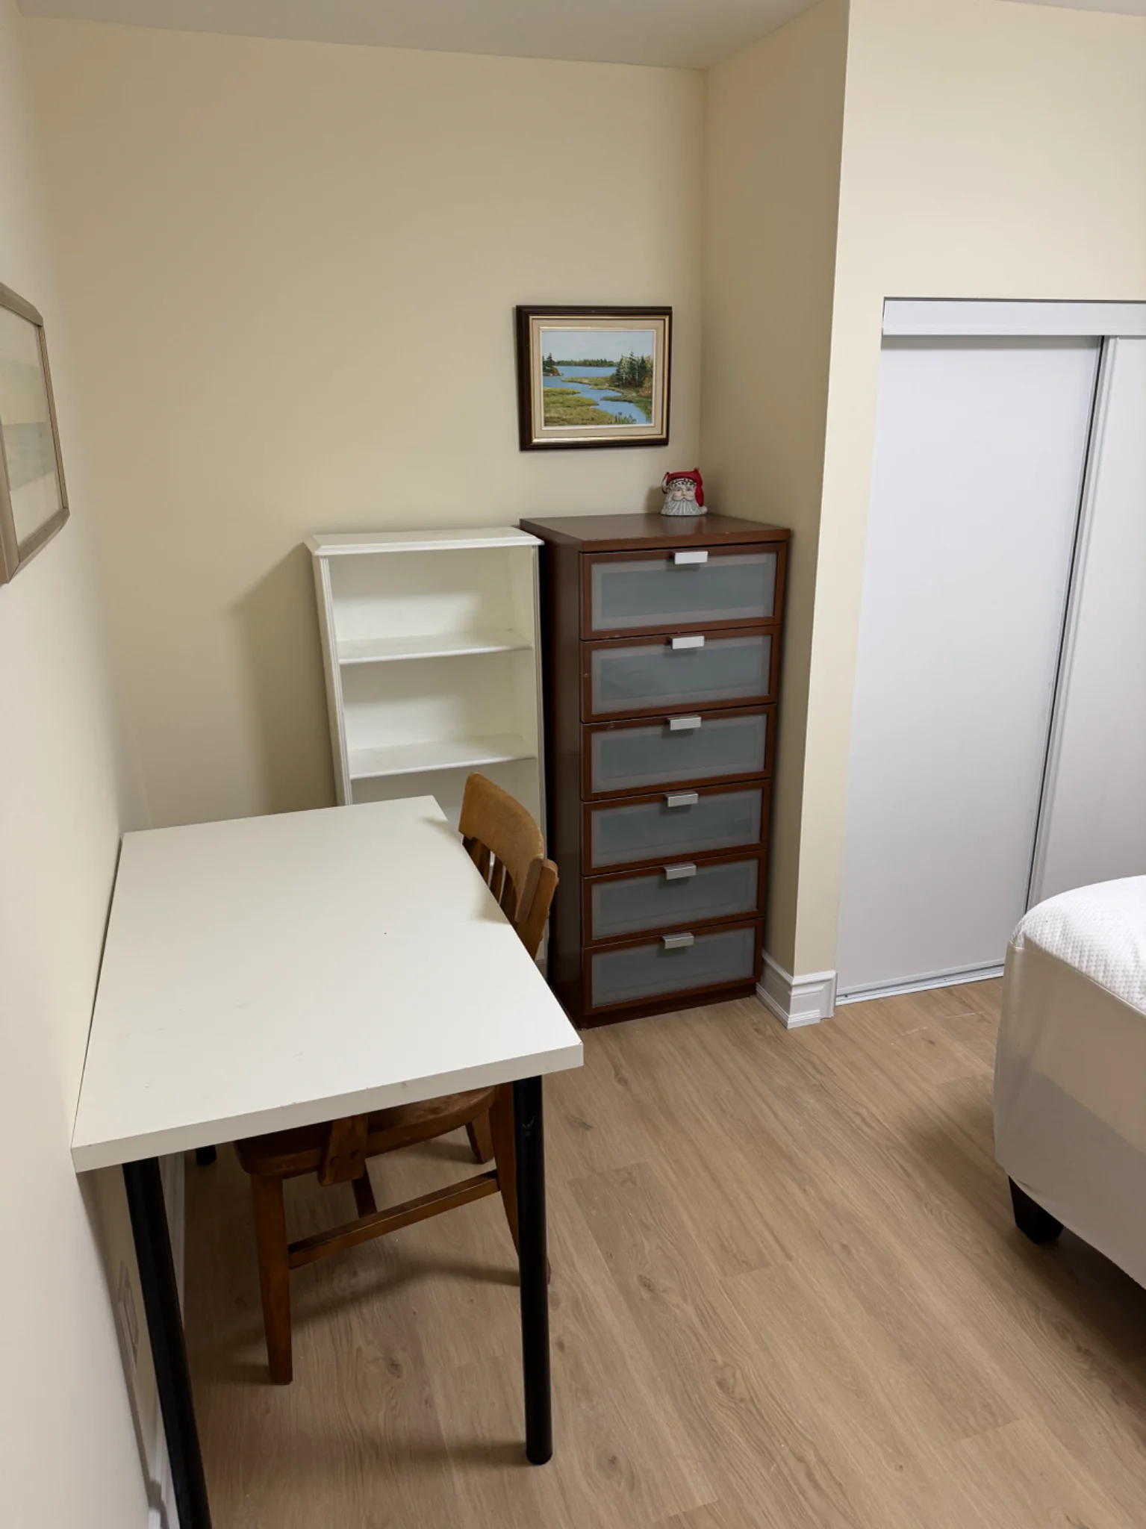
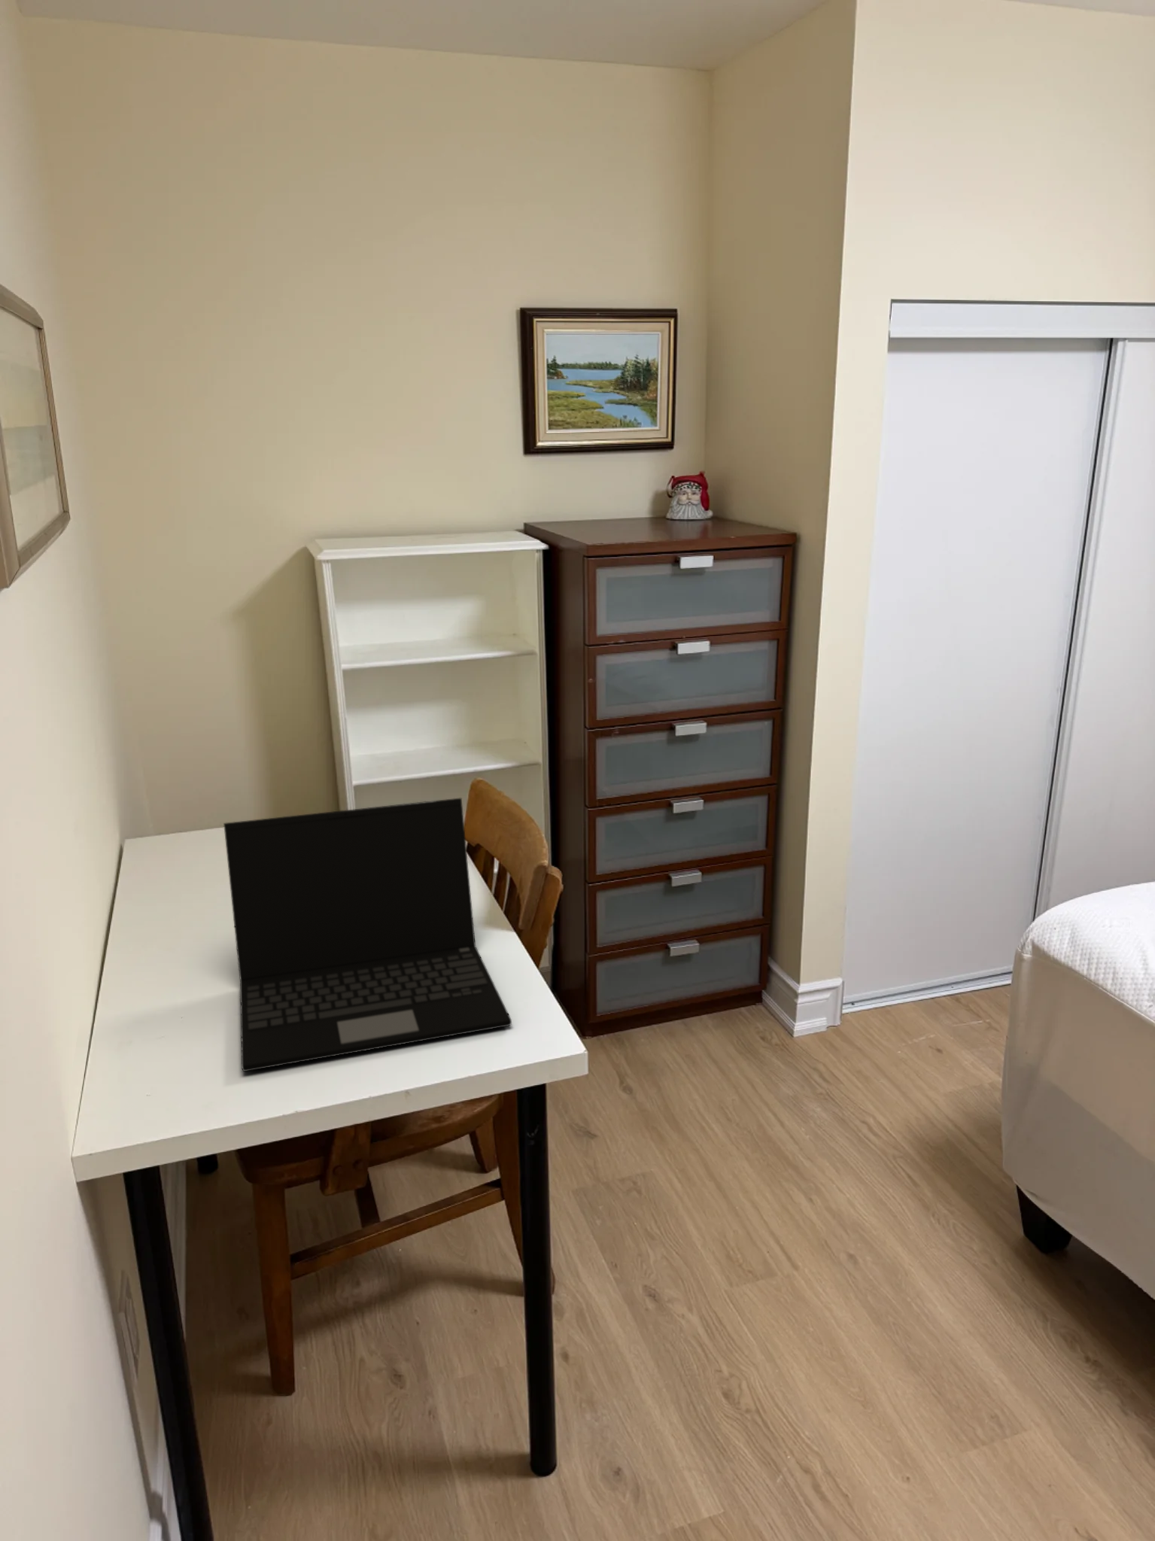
+ laptop (363, 921)
